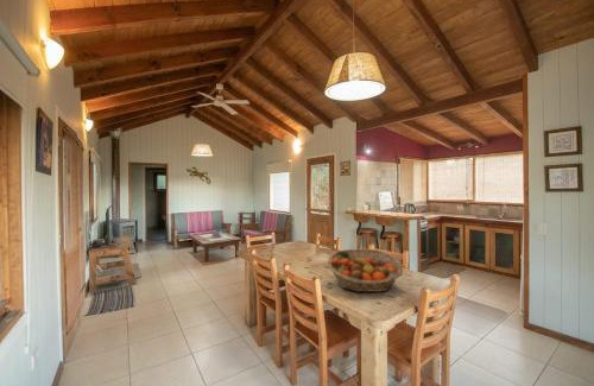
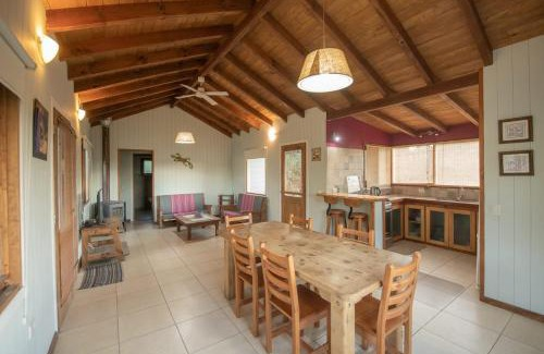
- fruit basket (364, 268)
